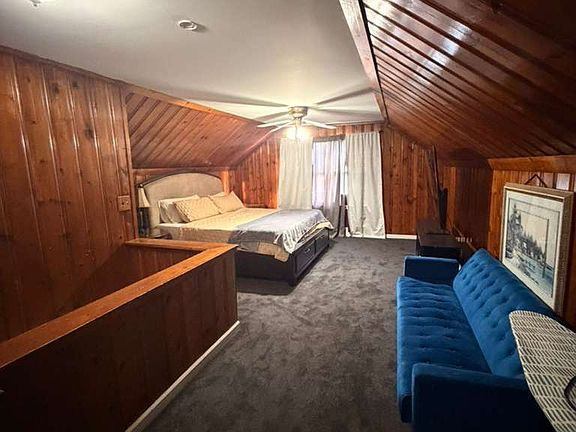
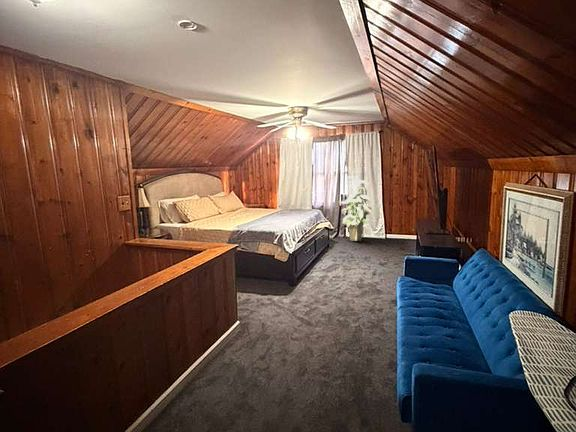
+ indoor plant (354, 209)
